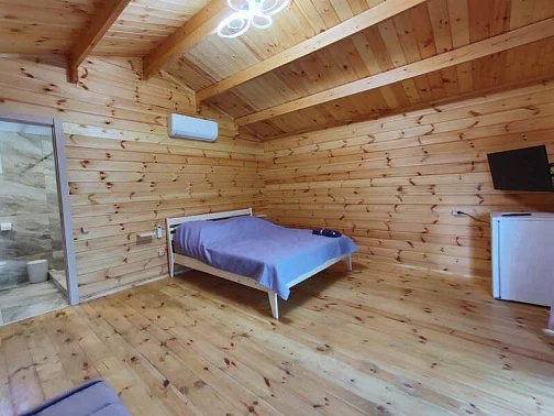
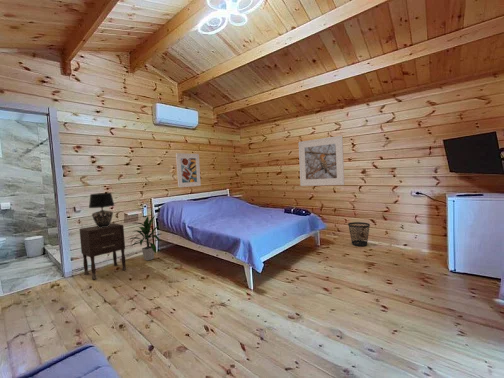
+ table lamp (102, 210)
+ nightstand (103, 249)
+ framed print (320, 162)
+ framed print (188, 170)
+ wastebasket (359, 234)
+ indoor plant (147, 237)
